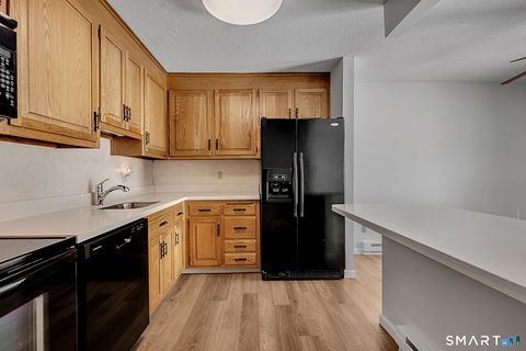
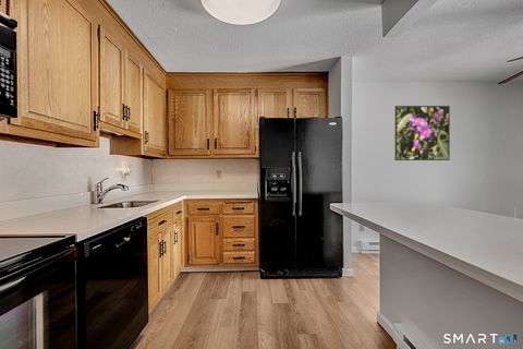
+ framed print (422, 133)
